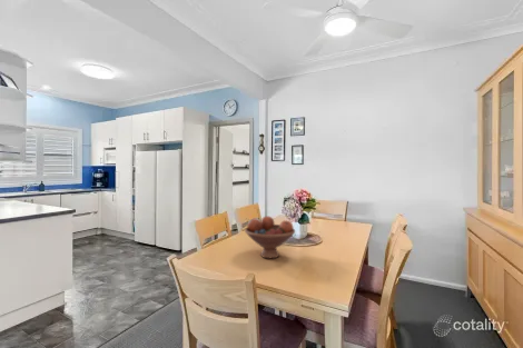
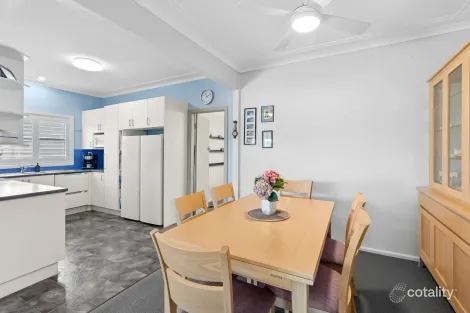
- fruit bowl (269, 237)
